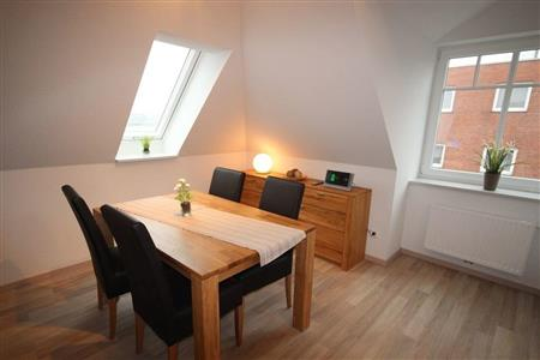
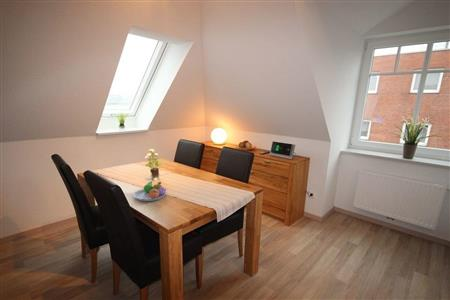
+ fruit bowl (150, 189)
